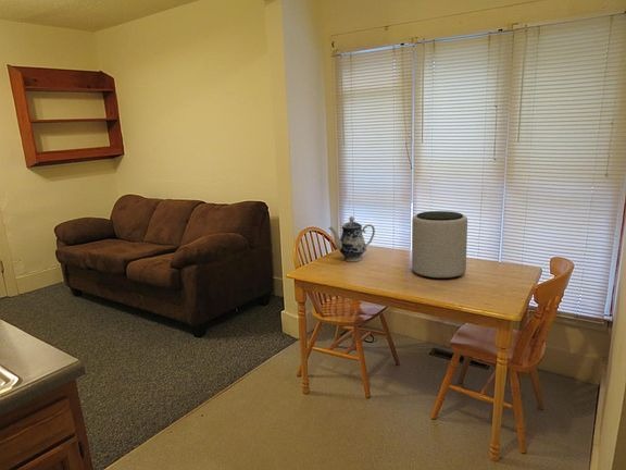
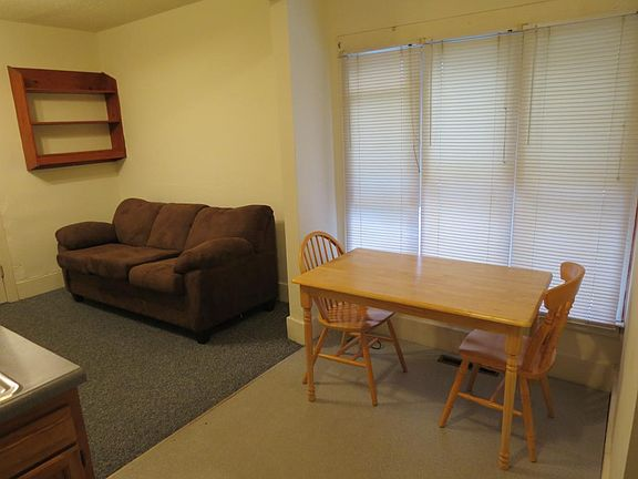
- teapot (352, 237)
- plant pot (438, 244)
